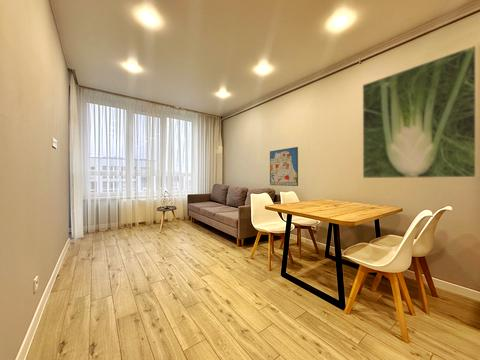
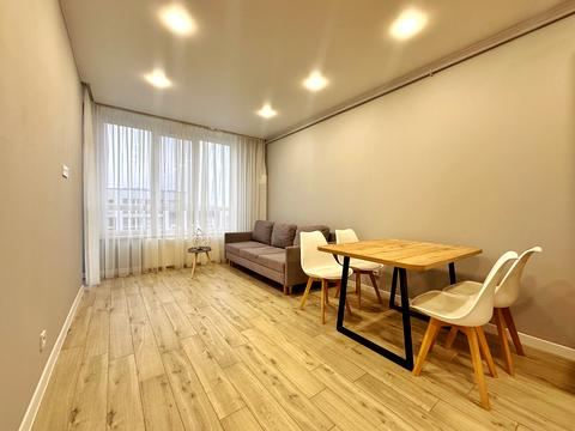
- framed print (409, 123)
- wall art (282, 167)
